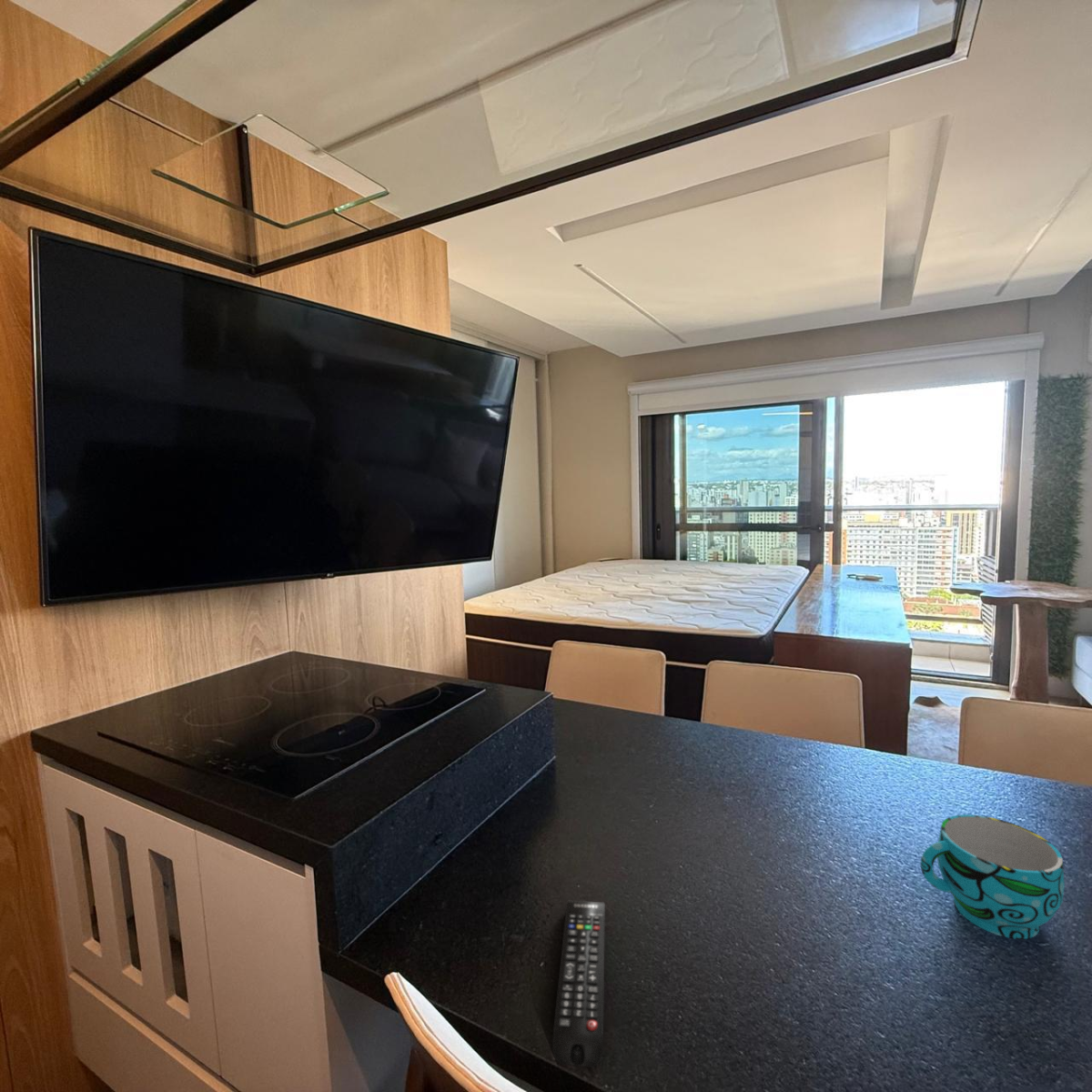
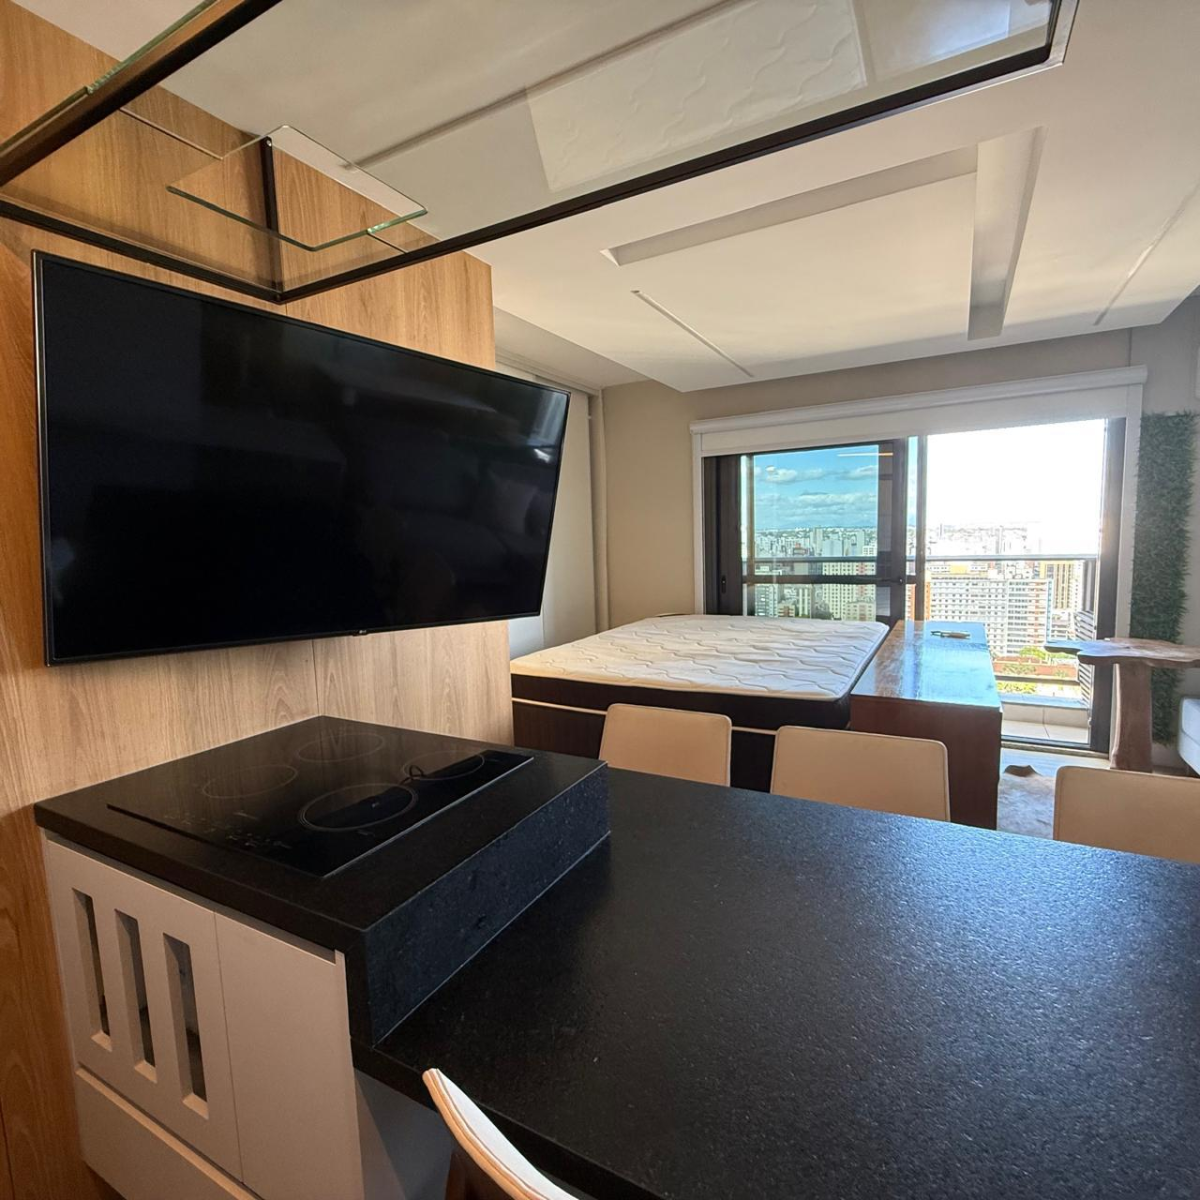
- remote control (582, 966)
- cup (992, 879)
